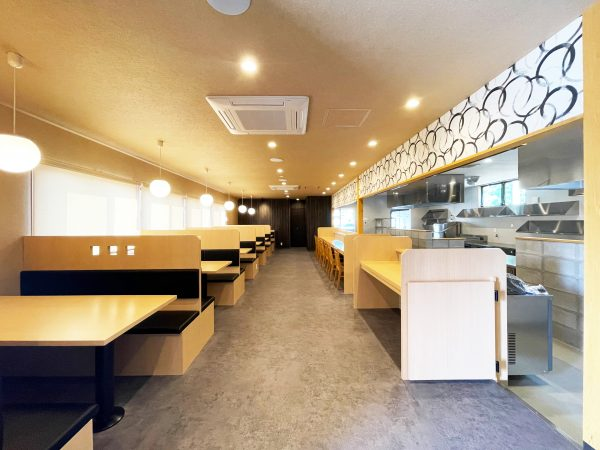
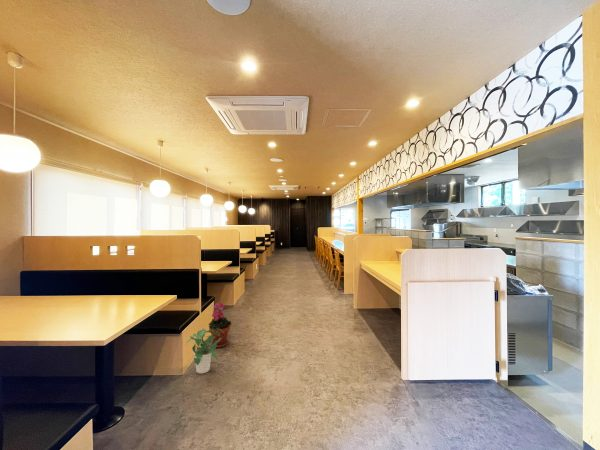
+ potted plant (218, 323)
+ potted plant (206, 349)
